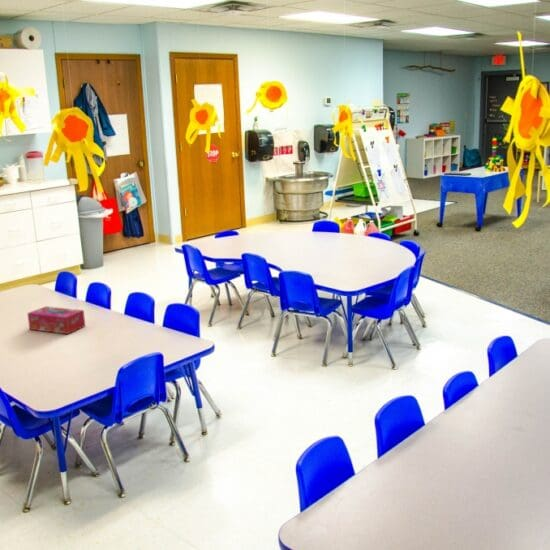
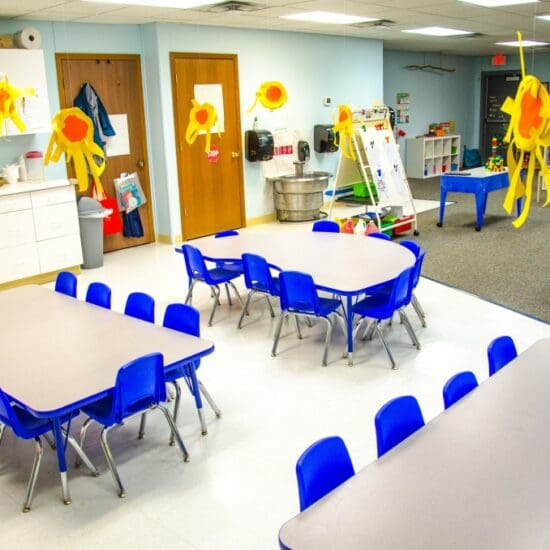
- tissue box (56, 319)
